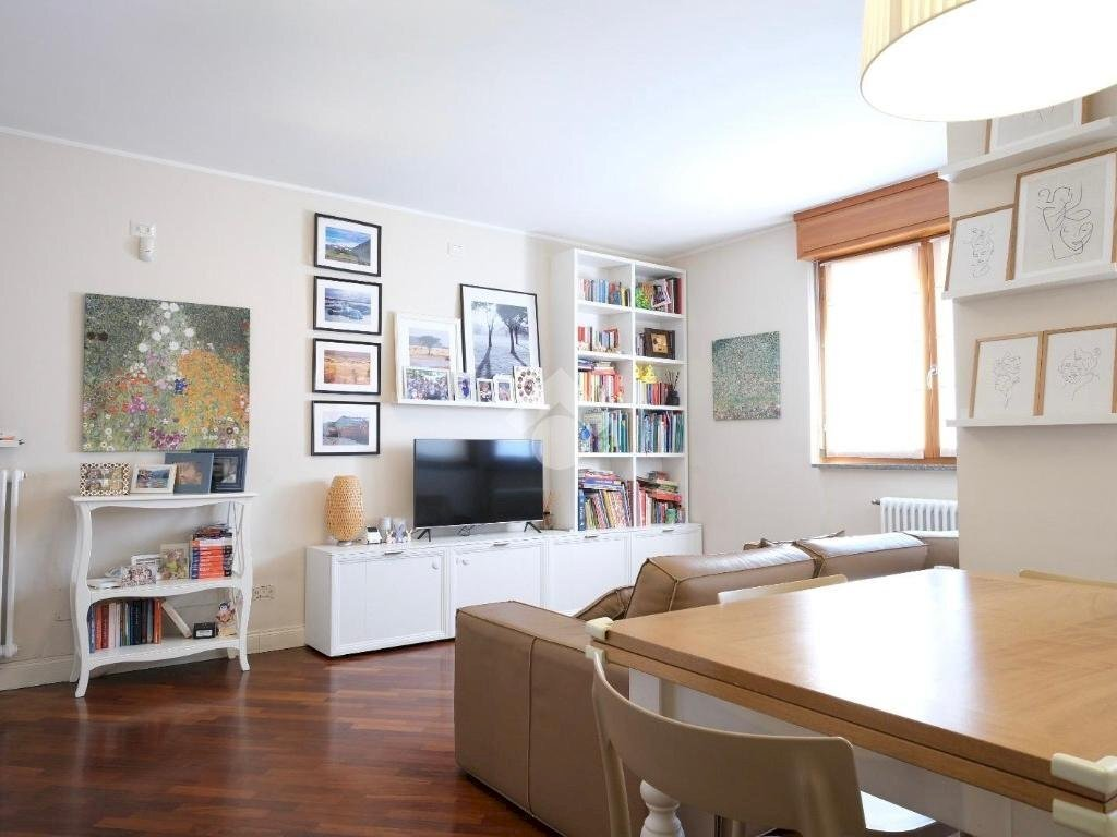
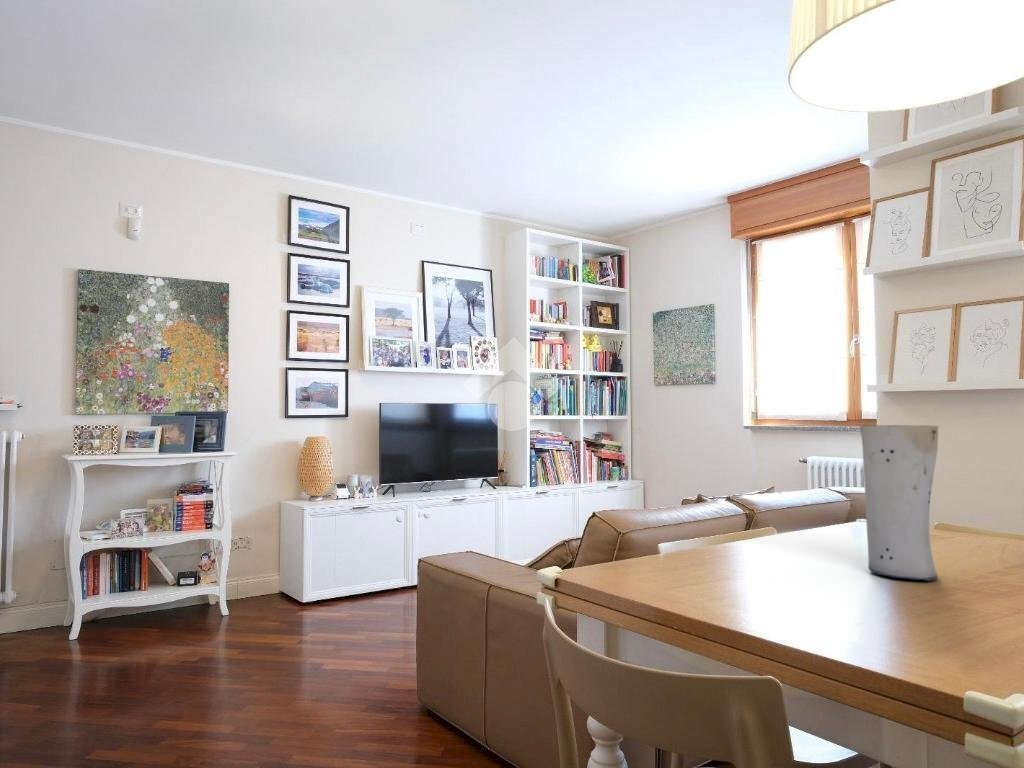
+ vase (901, 499)
